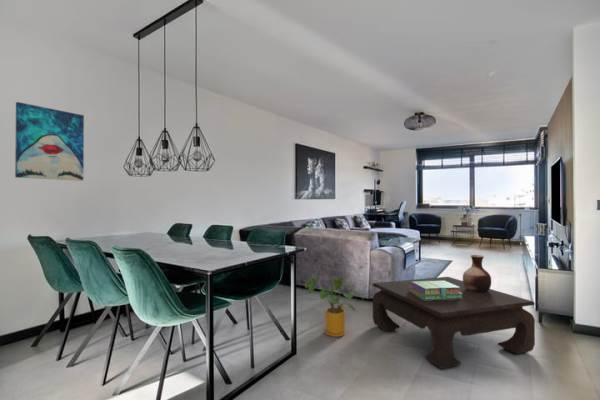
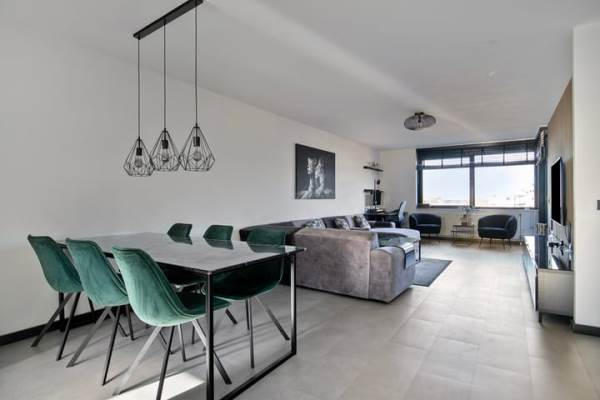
- coffee table (445, 314)
- stack of books (434, 289)
- vase (476, 272)
- house plant (333, 304)
- wall art (51, 144)
